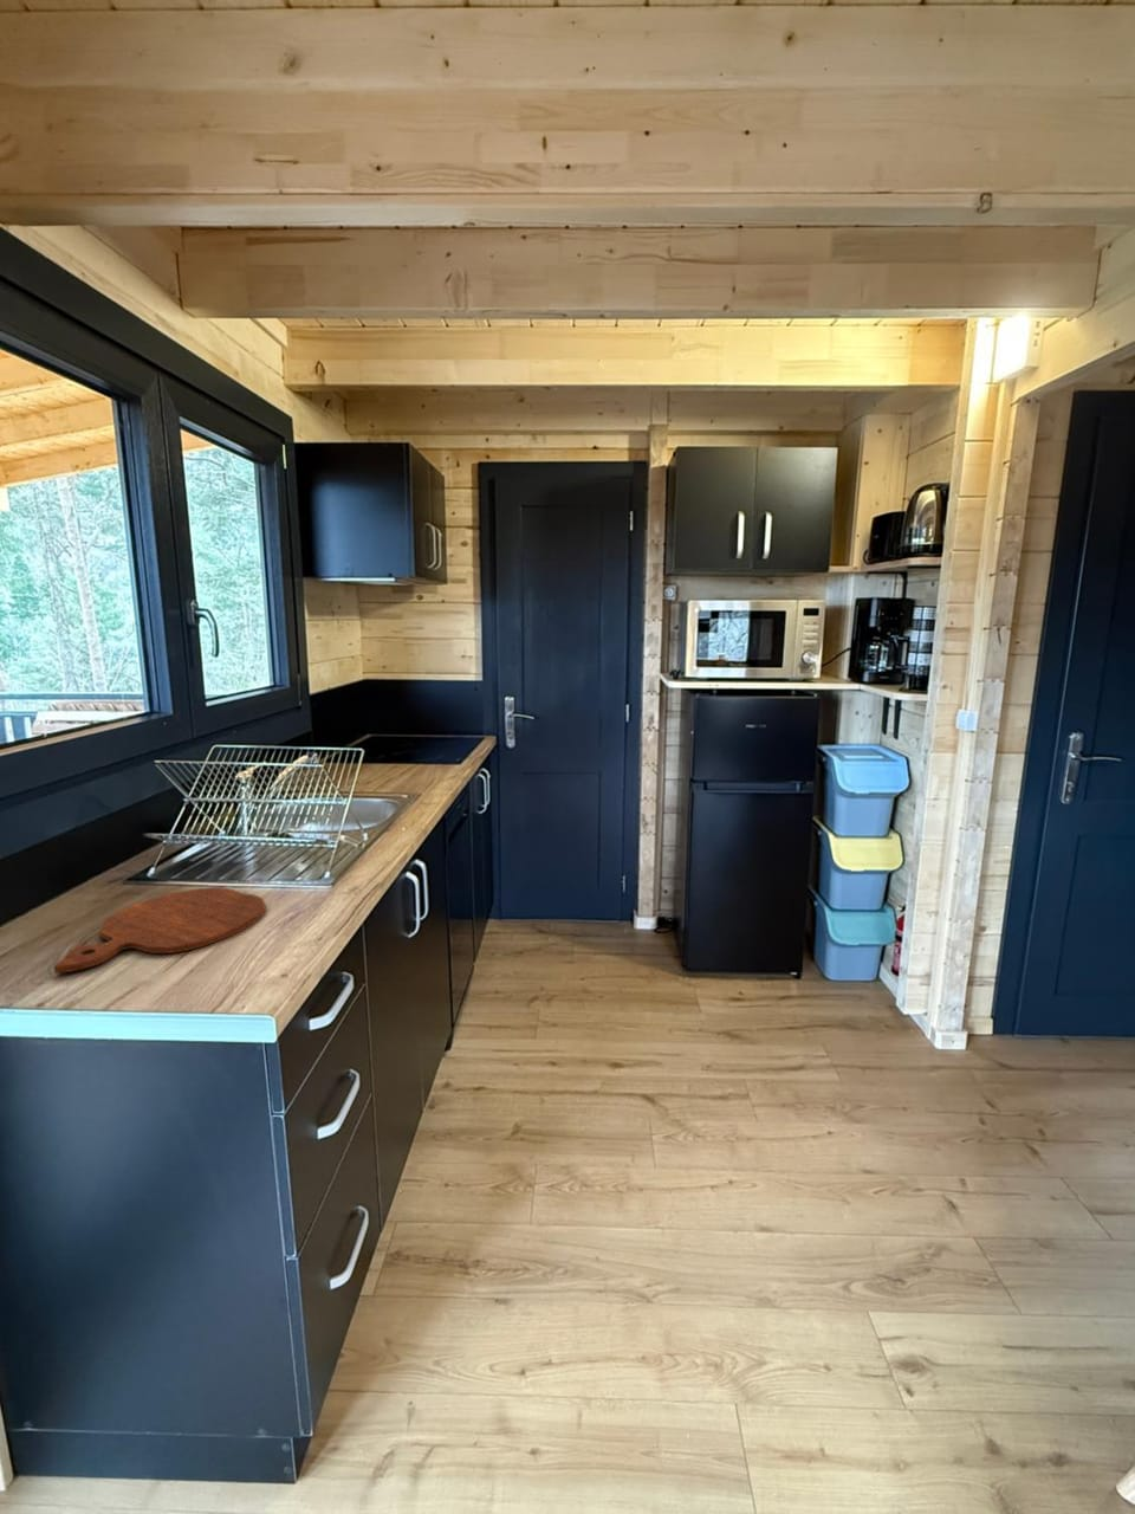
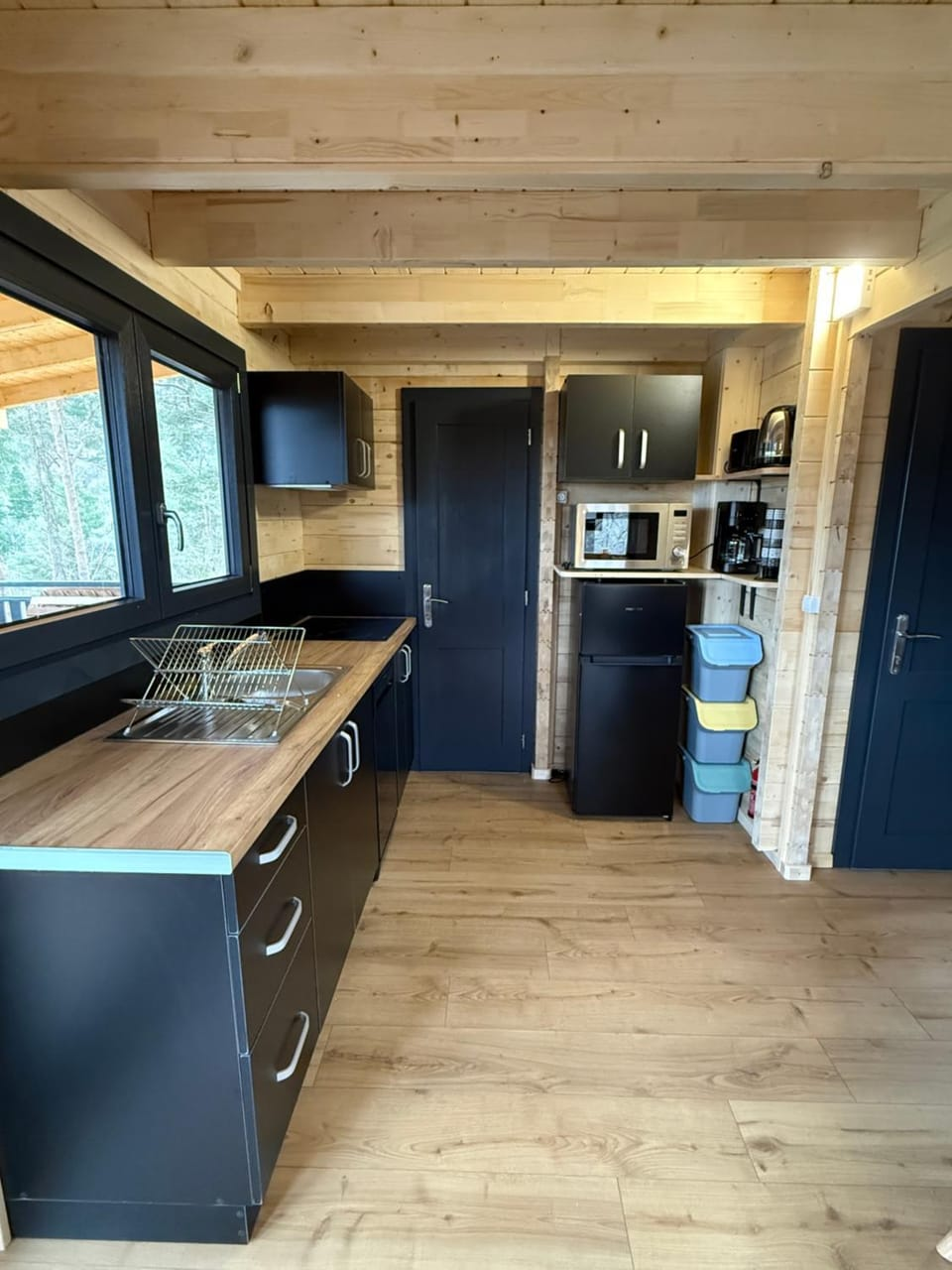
- cutting board (161, 927)
